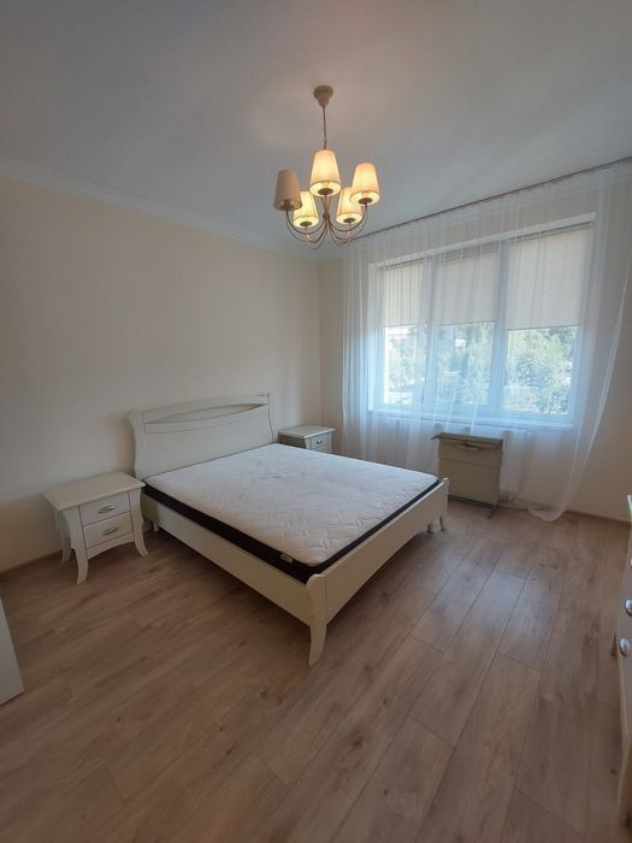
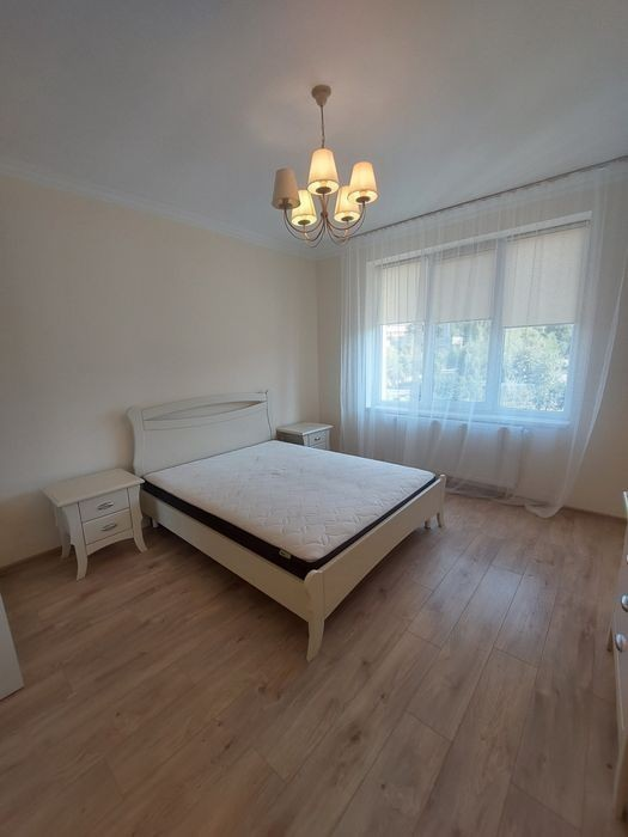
- laundry hamper (463, 471)
